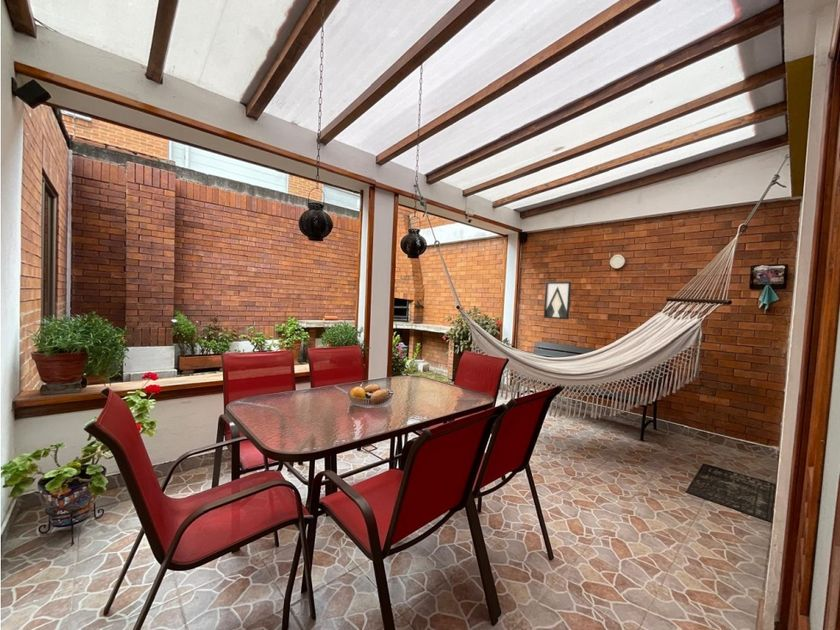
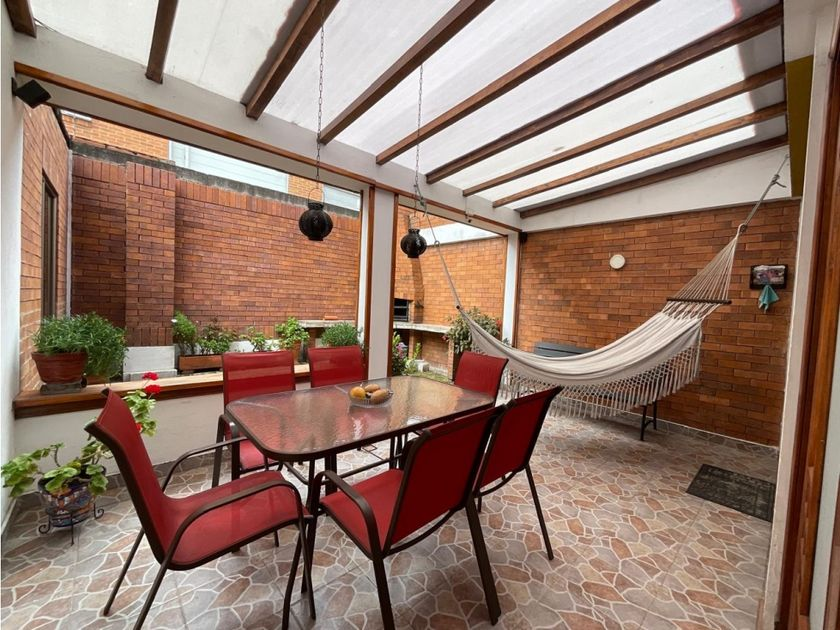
- wall art (557, 300)
